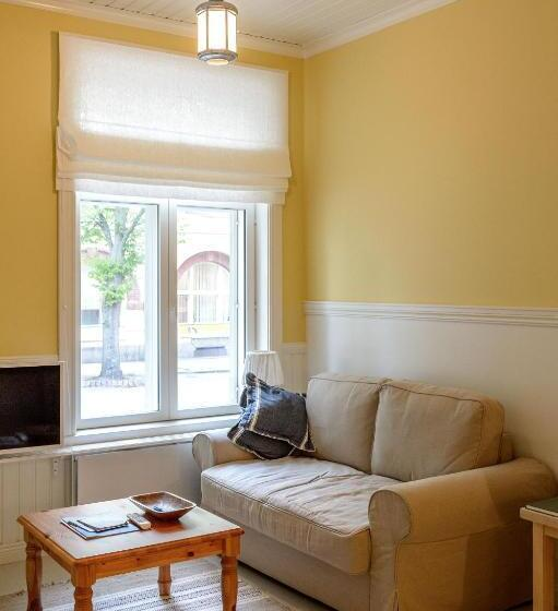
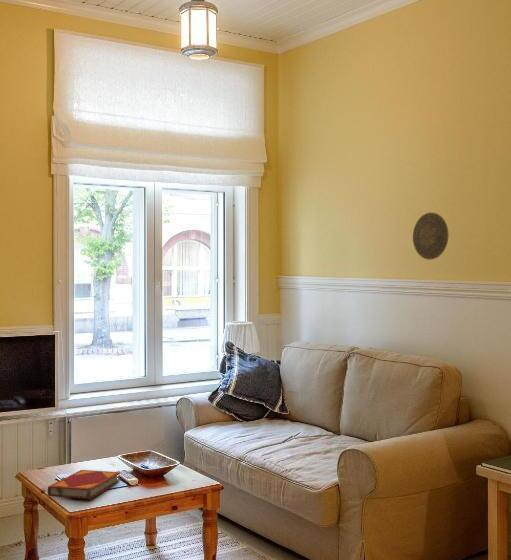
+ decorative plate (428, 236)
+ hardback book (85, 483)
